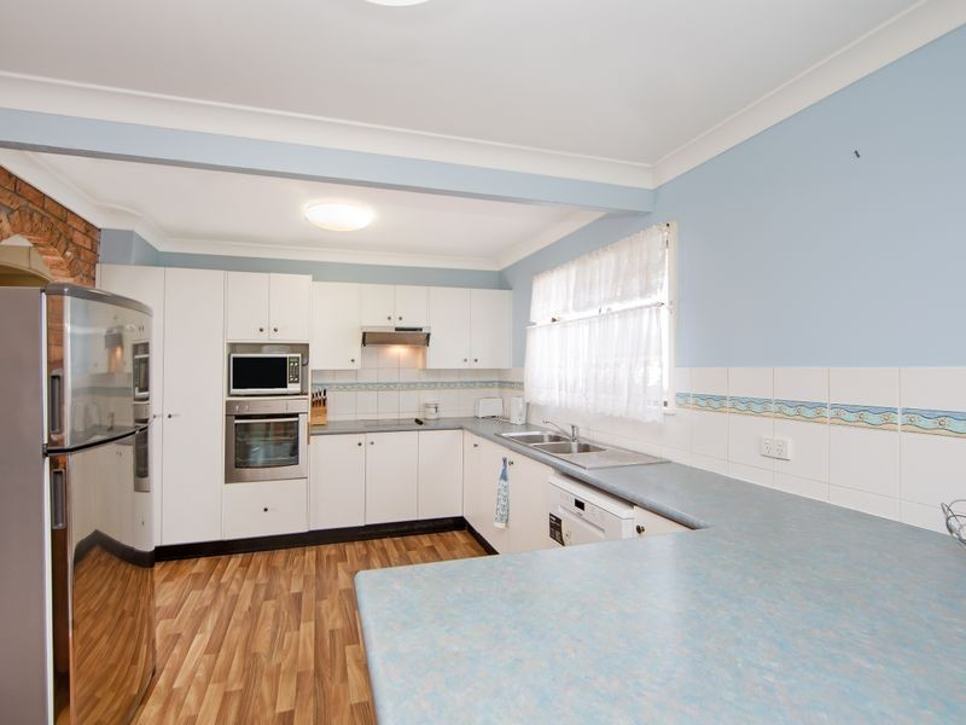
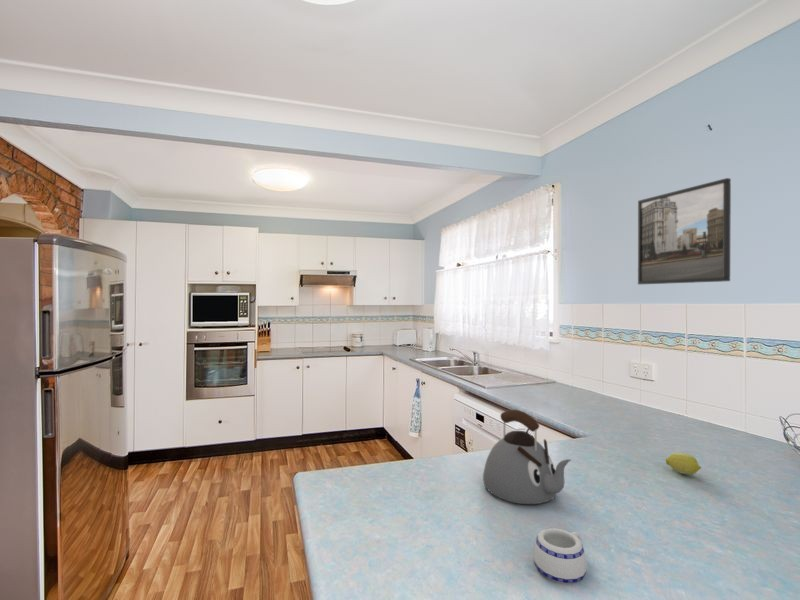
+ mug (563, 551)
+ kettle (528, 453)
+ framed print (679, 236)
+ fruit (682, 463)
